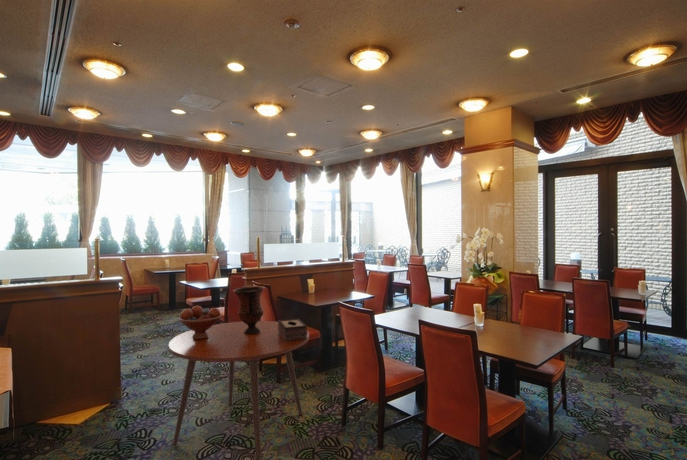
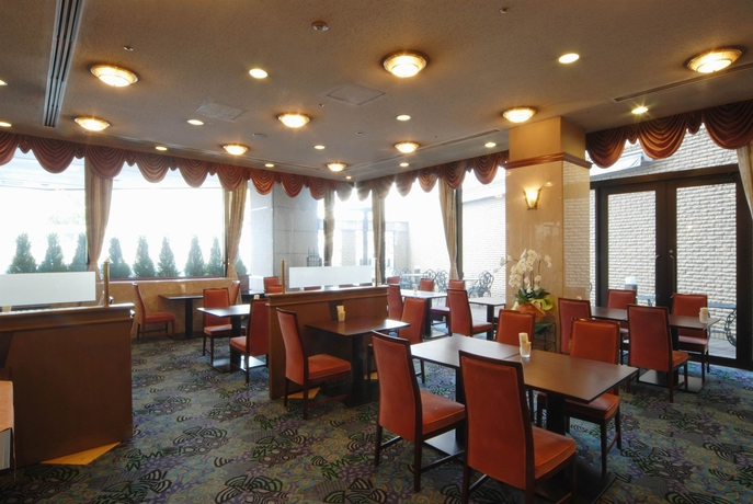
- tissue box (292, 329)
- dining table (250, 380)
- vase (249, 310)
- fruit bowl (200, 322)
